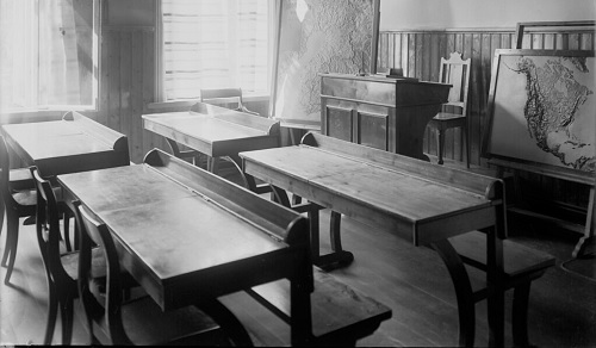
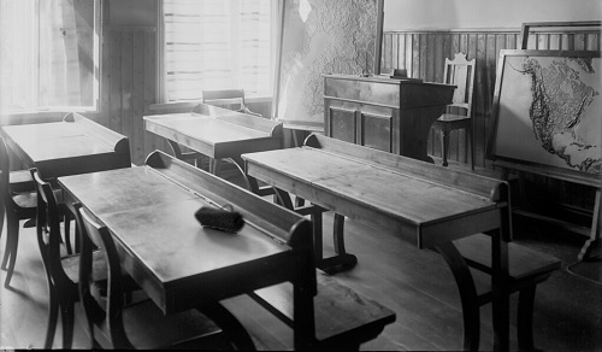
+ pencil case (219, 218)
